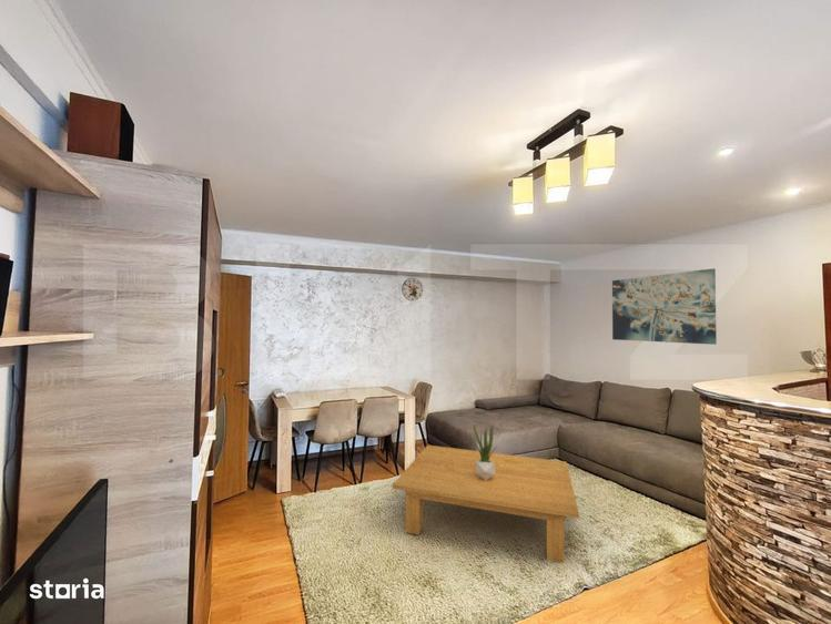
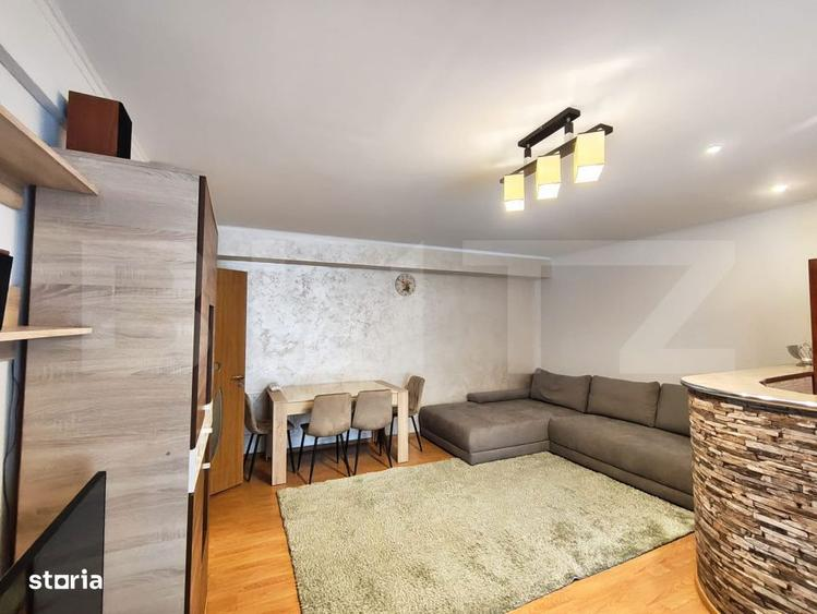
- wall art (657, 308)
- coffee table (486, 495)
- potted plant (485, 450)
